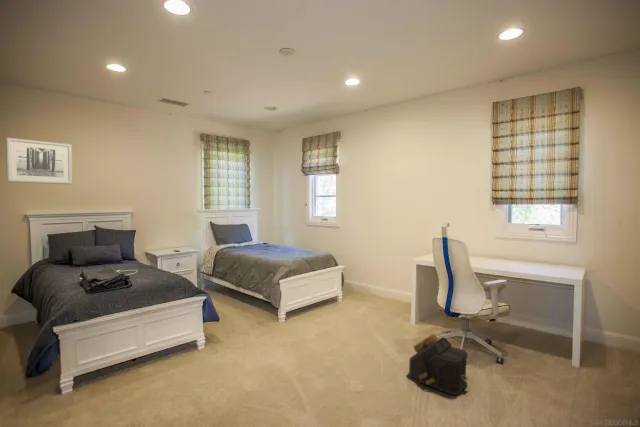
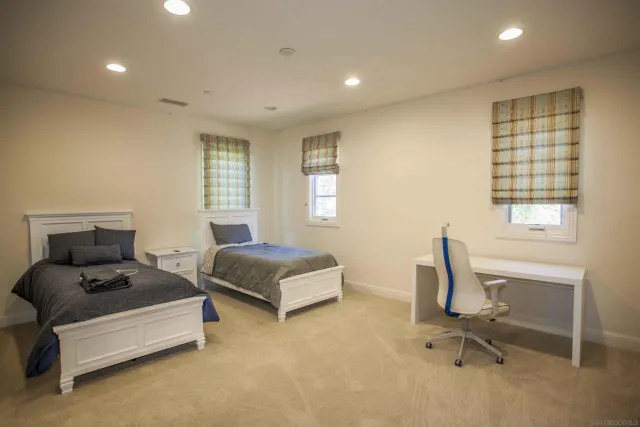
- backpack (438, 358)
- wall art (41, 162)
